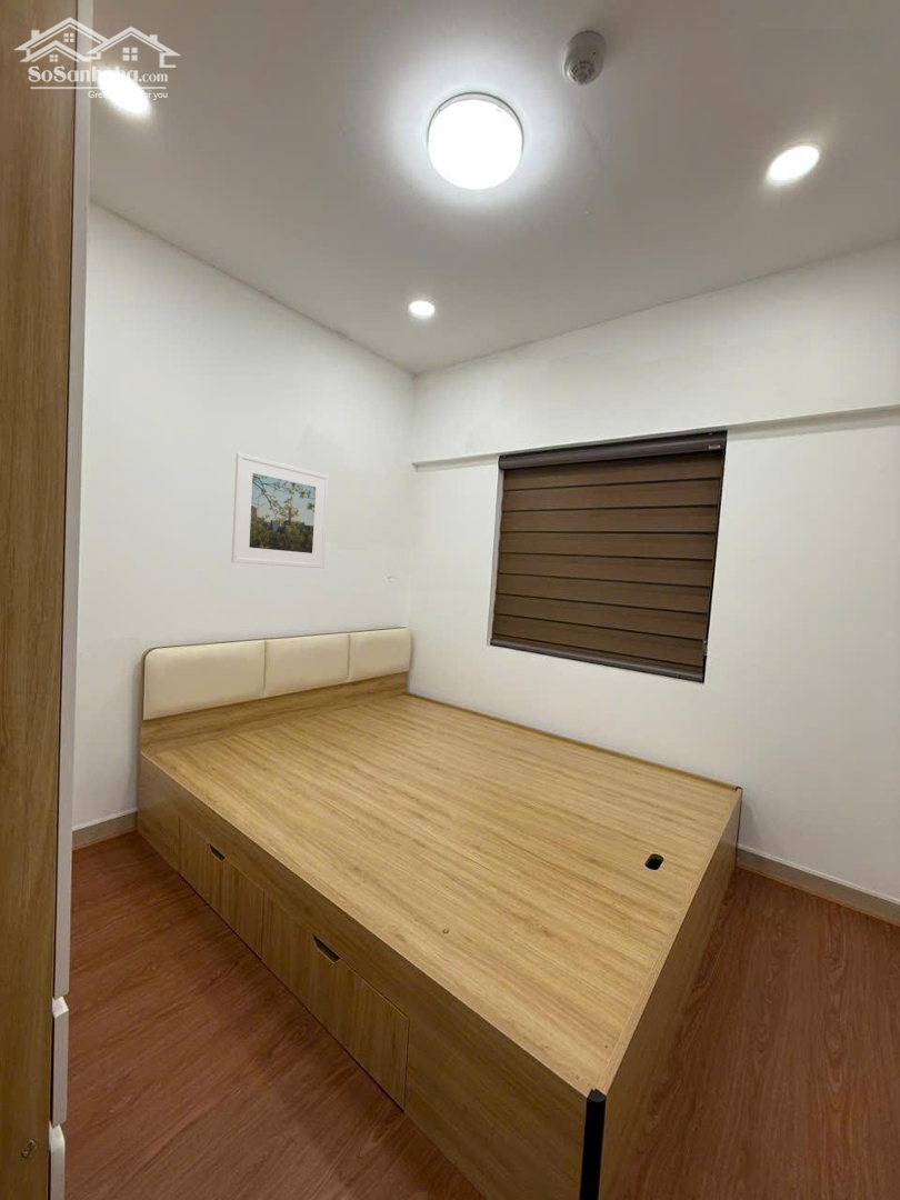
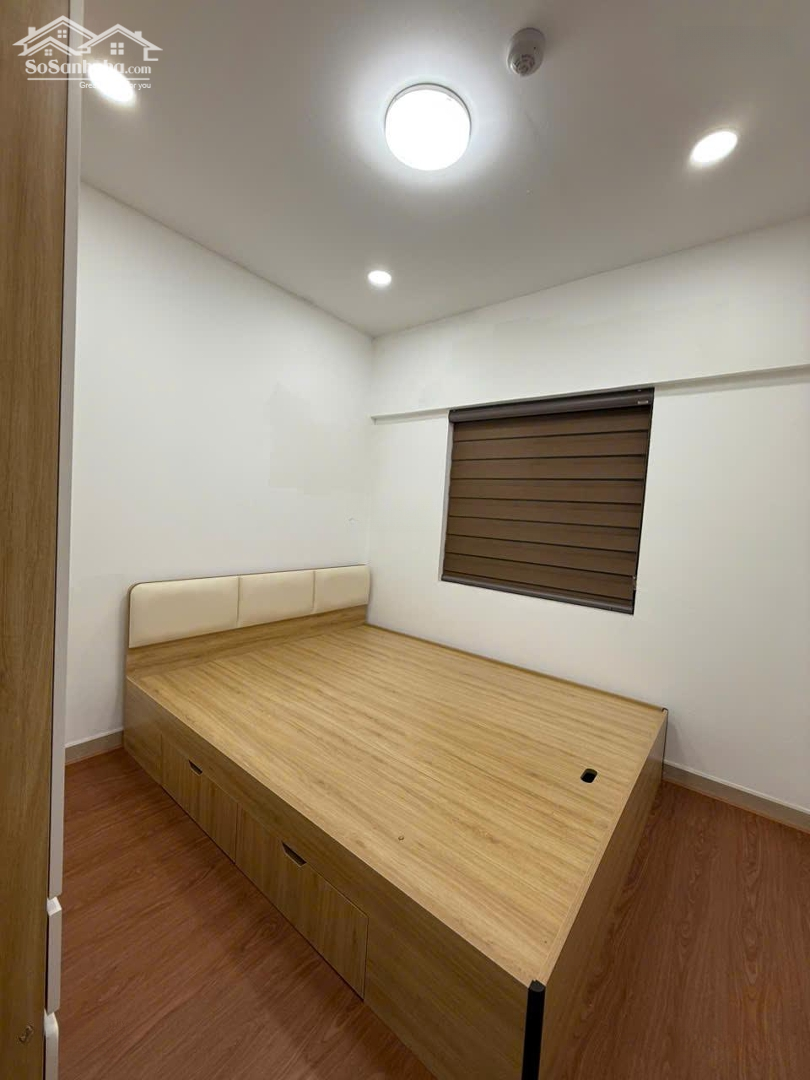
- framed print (283, 516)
